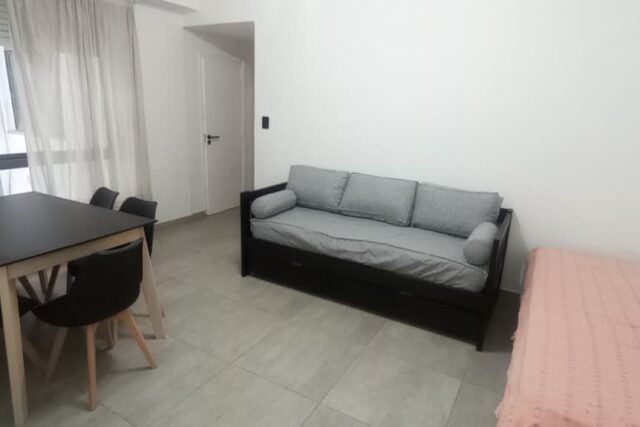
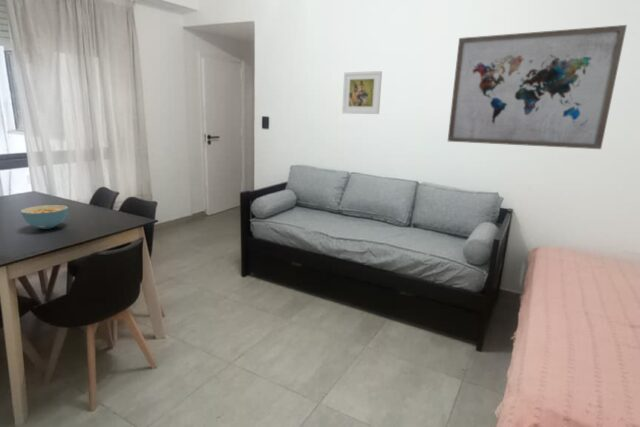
+ cereal bowl (46, 218)
+ wall art (526, 90)
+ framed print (361, 93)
